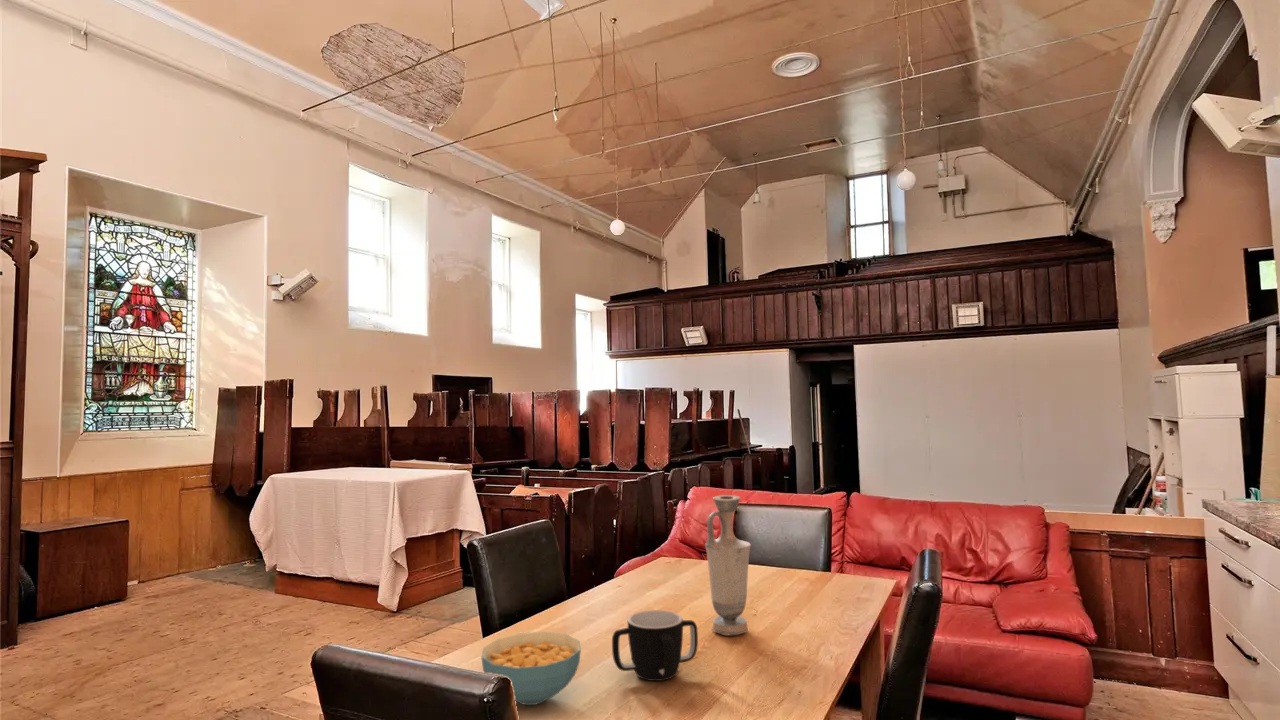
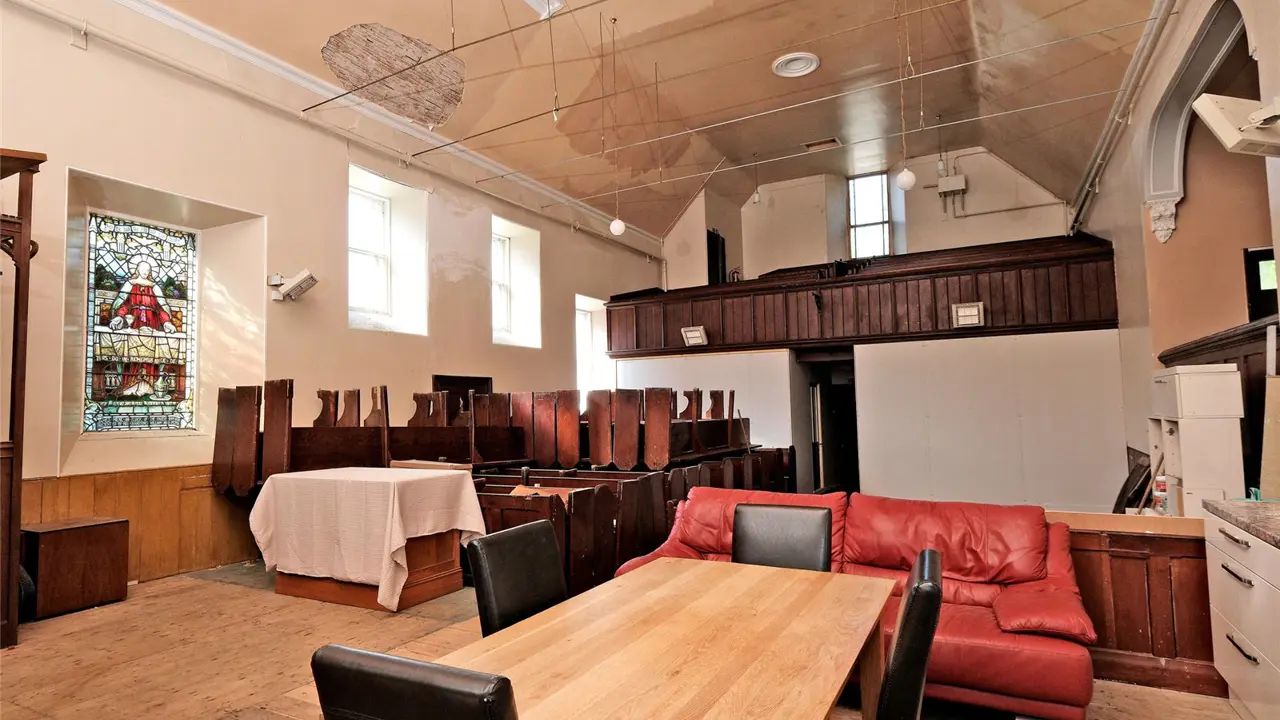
- mug (655, 646)
- vase (728, 563)
- cereal bowl (532, 673)
